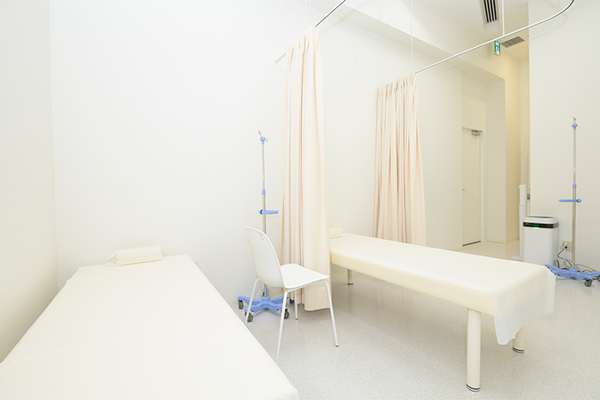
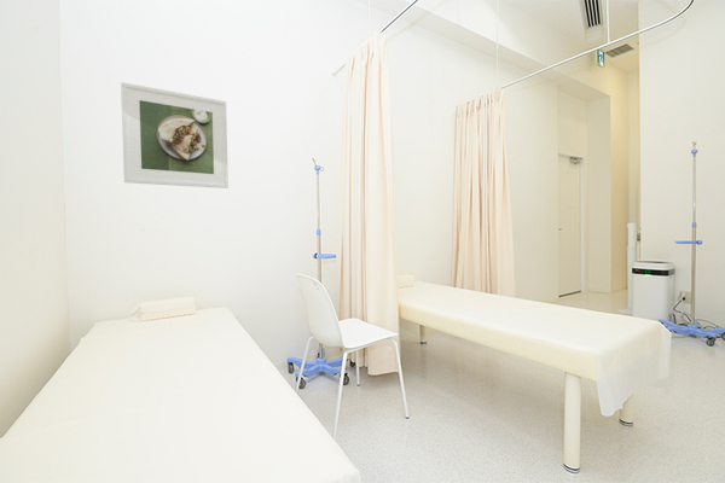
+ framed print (178, 139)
